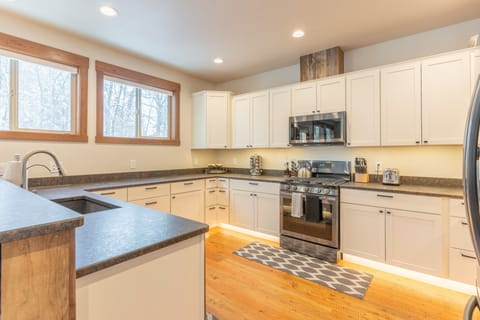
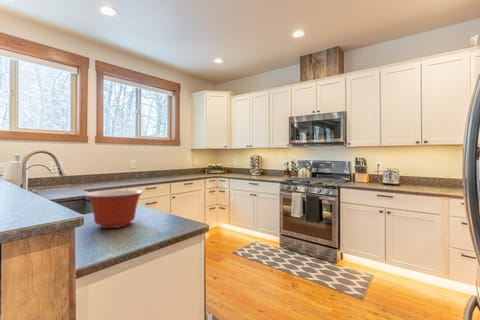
+ mixing bowl (115, 208)
